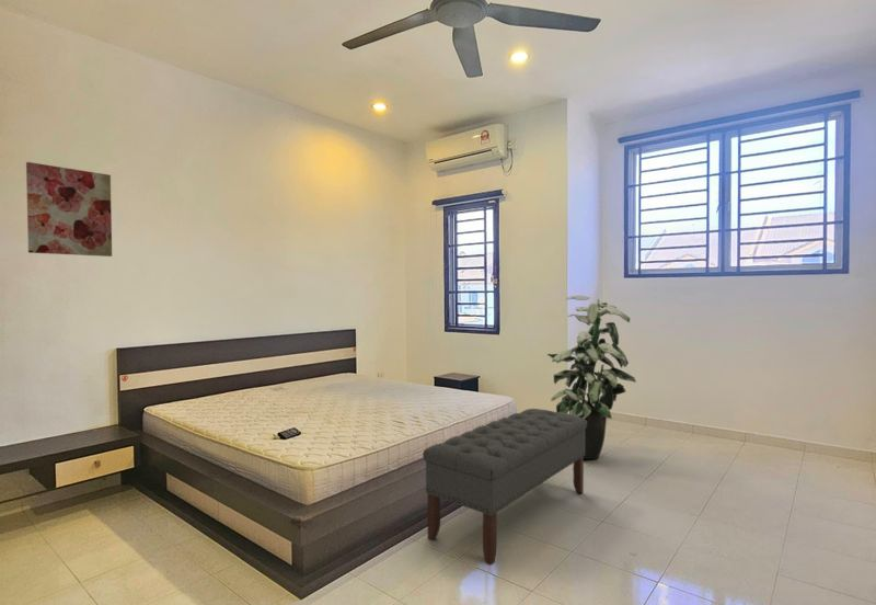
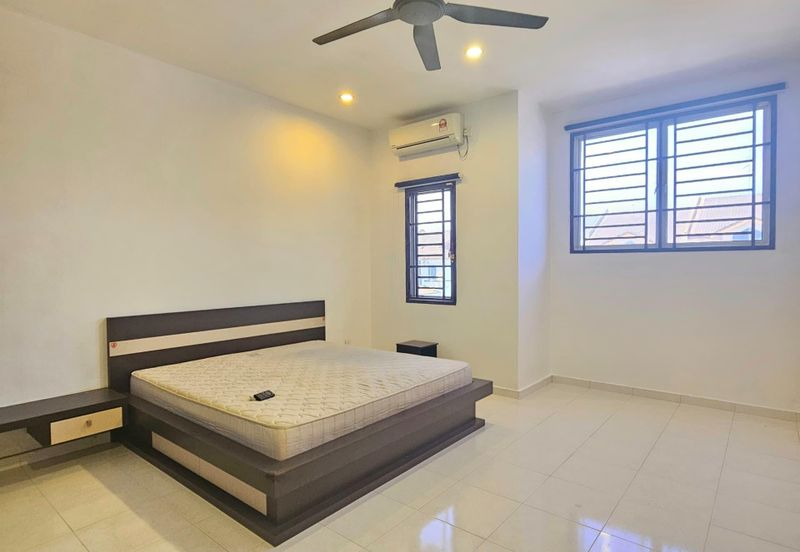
- indoor plant (587, 375)
- wall art (71, 212)
- bench (512, 470)
